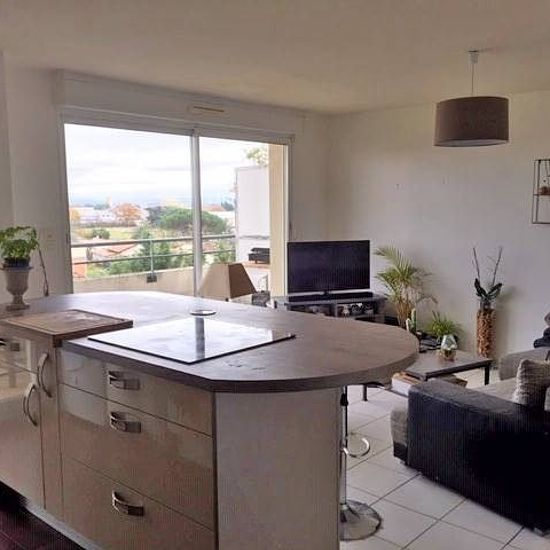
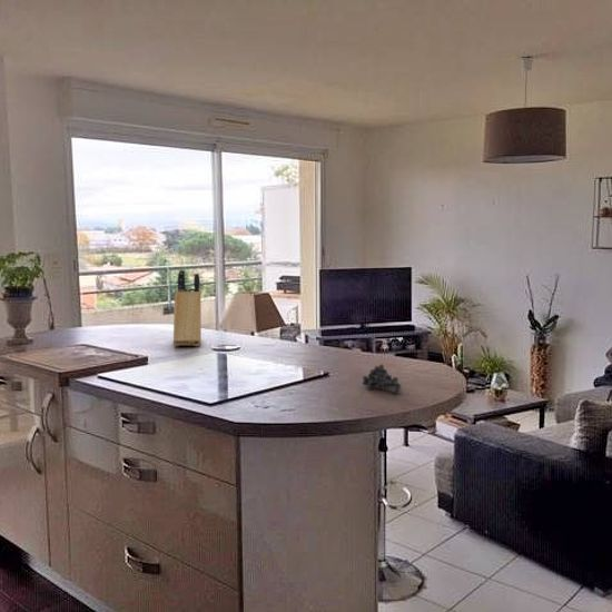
+ knife block (187, 306)
+ fruit (384, 377)
